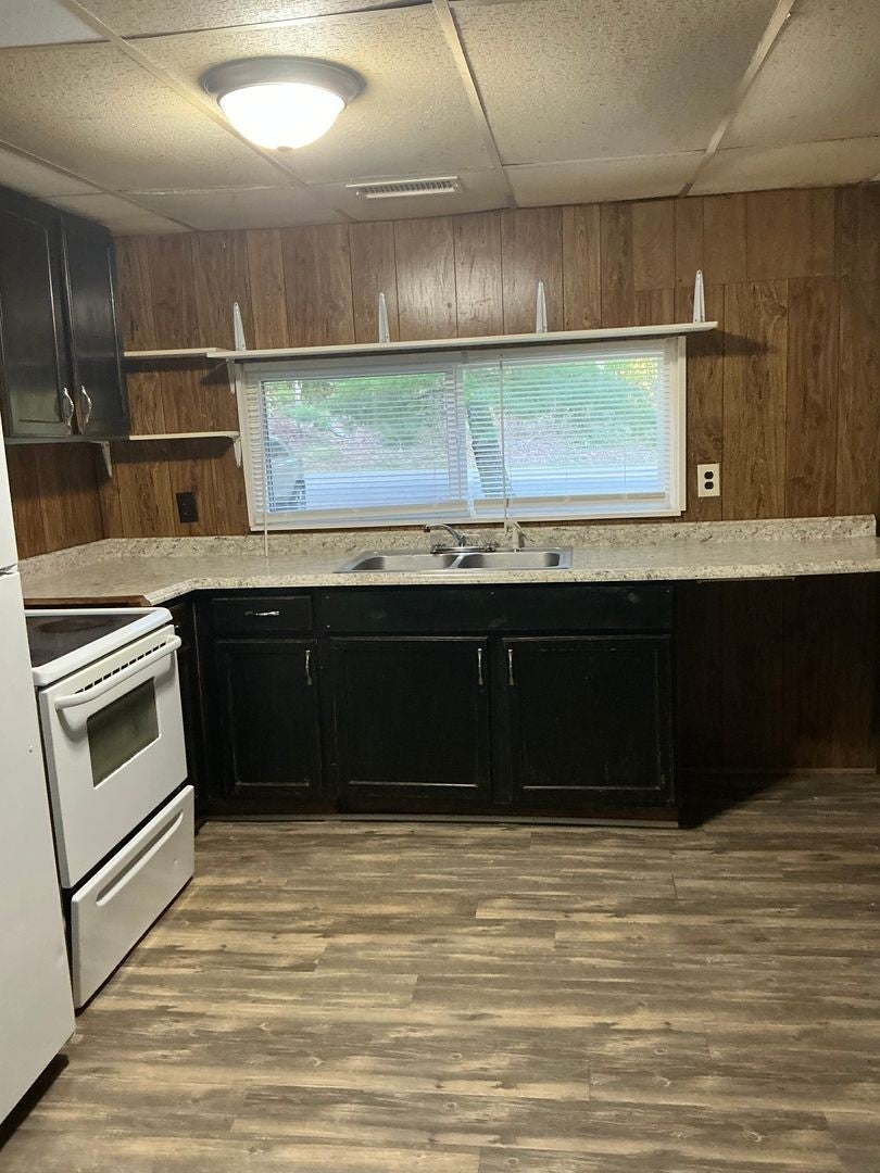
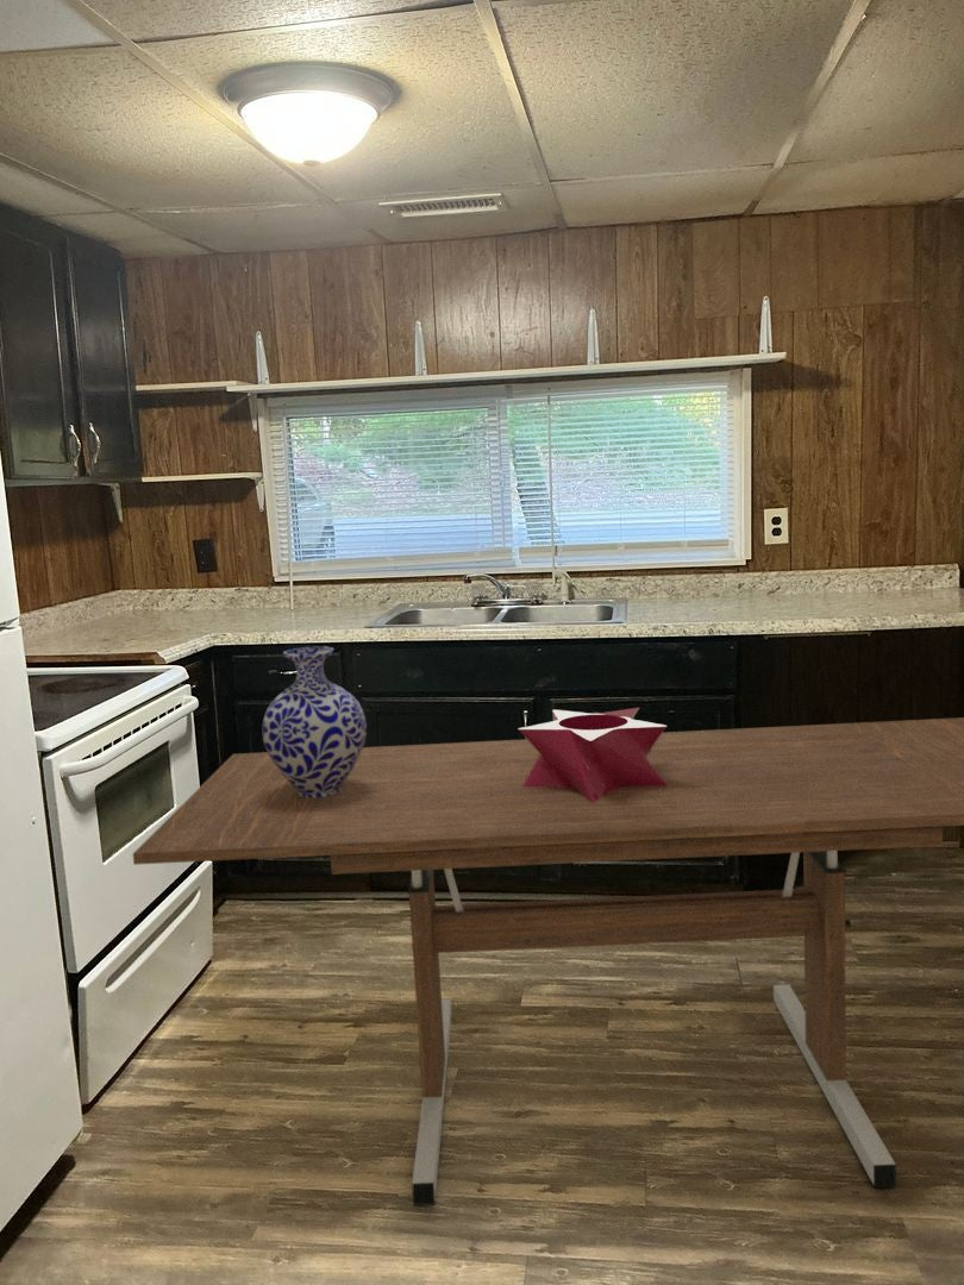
+ dining table (620, 934)
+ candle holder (597, 747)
+ vase (313, 720)
